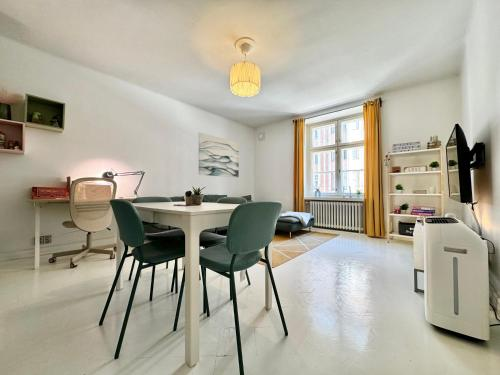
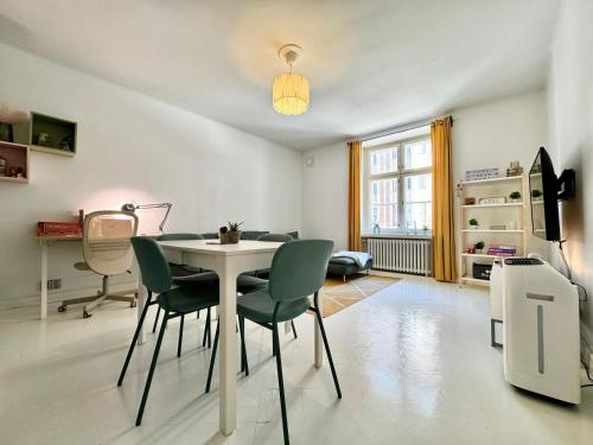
- wall art (220, 157)
